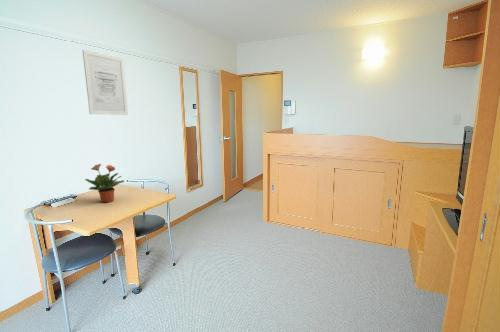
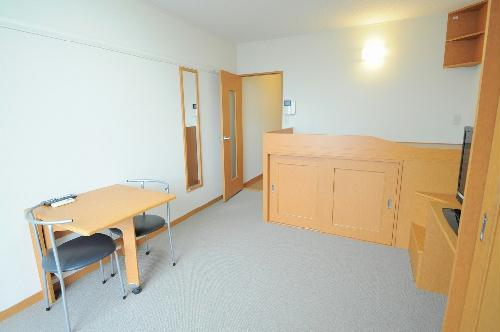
- wall art (107, 85)
- potted plant (105, 182)
